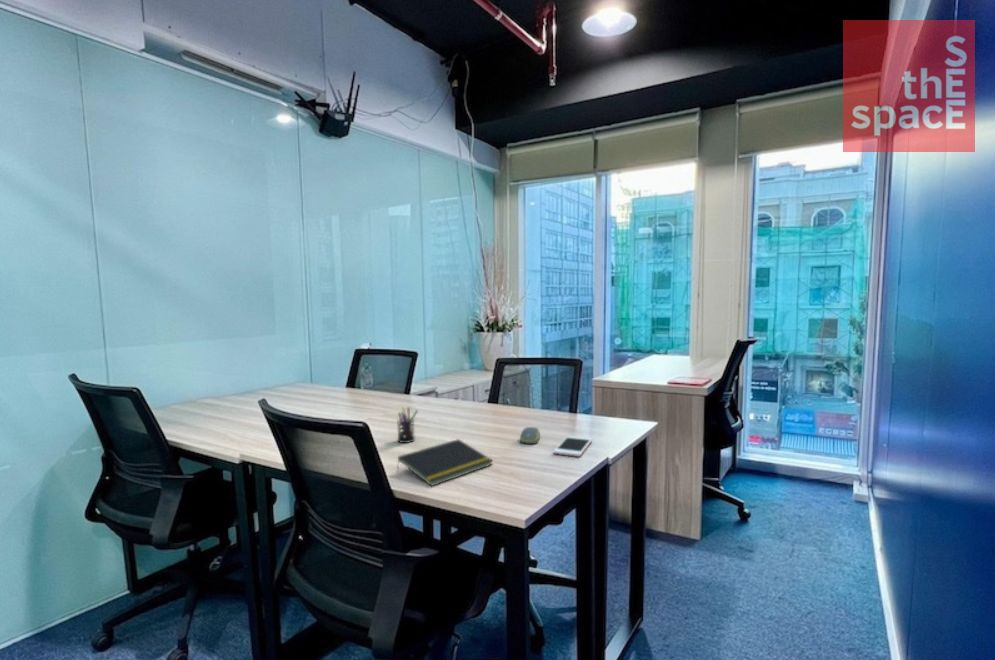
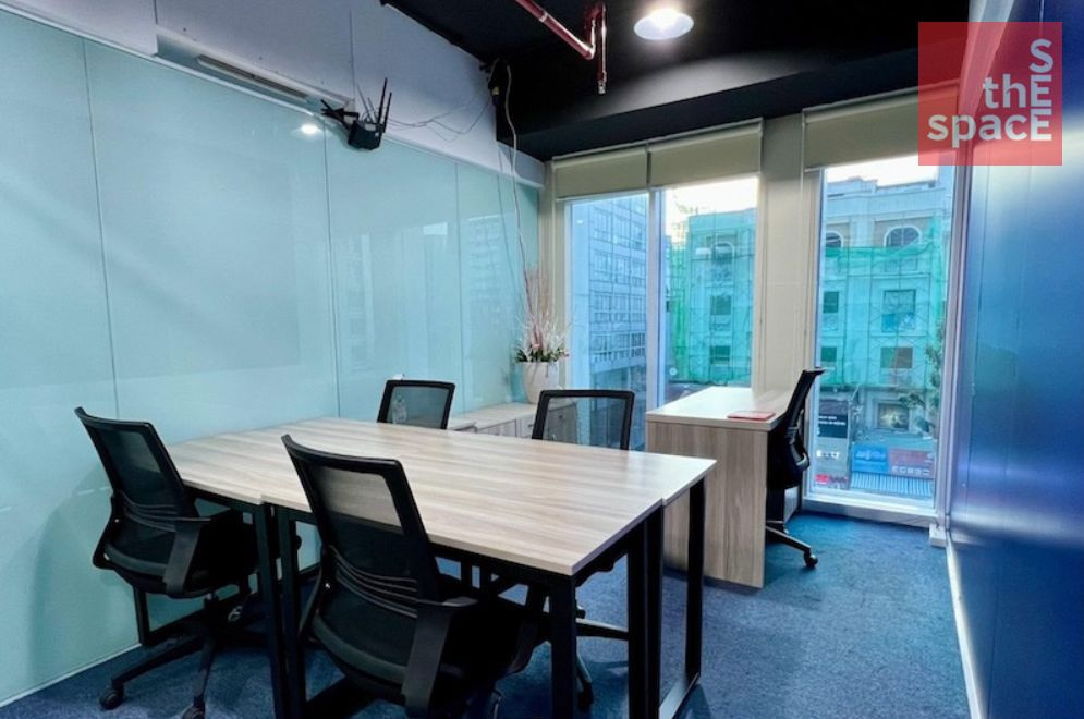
- computer mouse (530, 434)
- pen holder (408, 423)
- cell phone (573, 445)
- notepad (446, 460)
